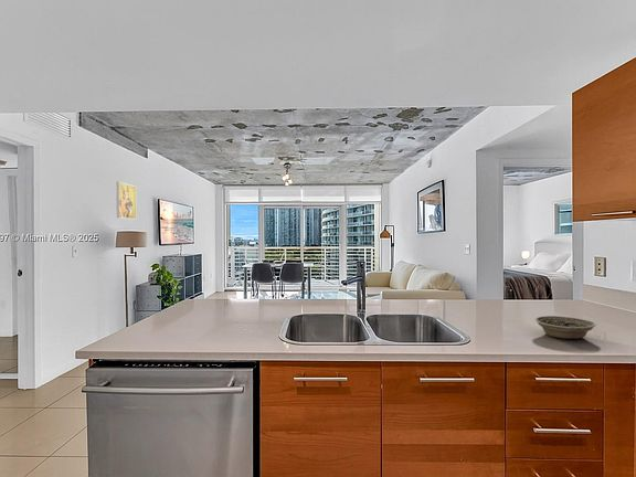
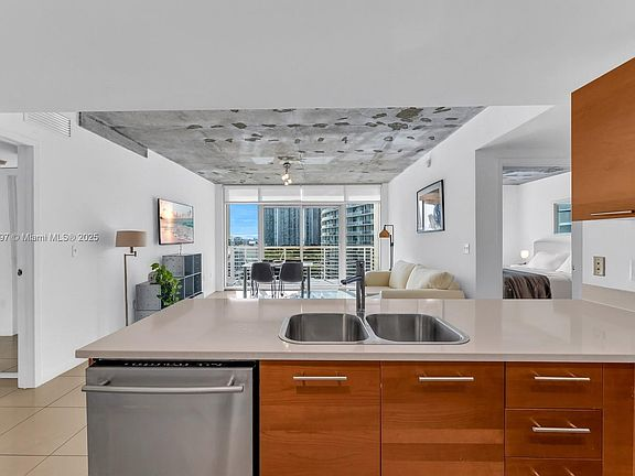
- bowl (564, 328)
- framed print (126, 201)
